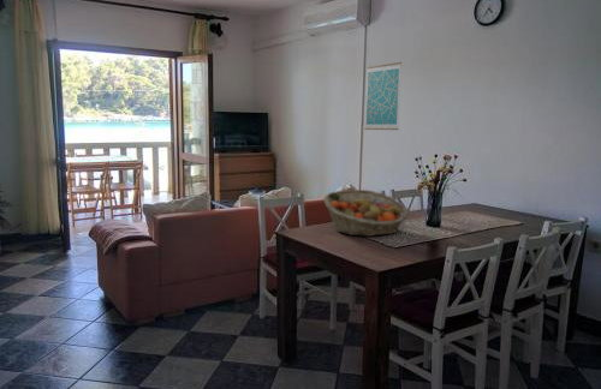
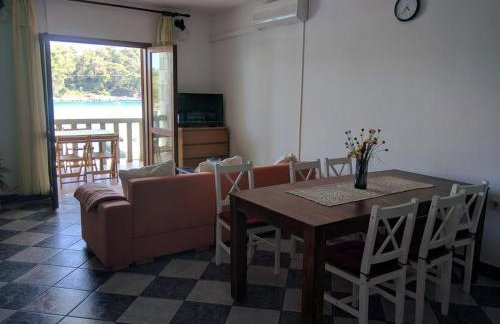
- fruit basket (365, 211)
- wall art (381, 97)
